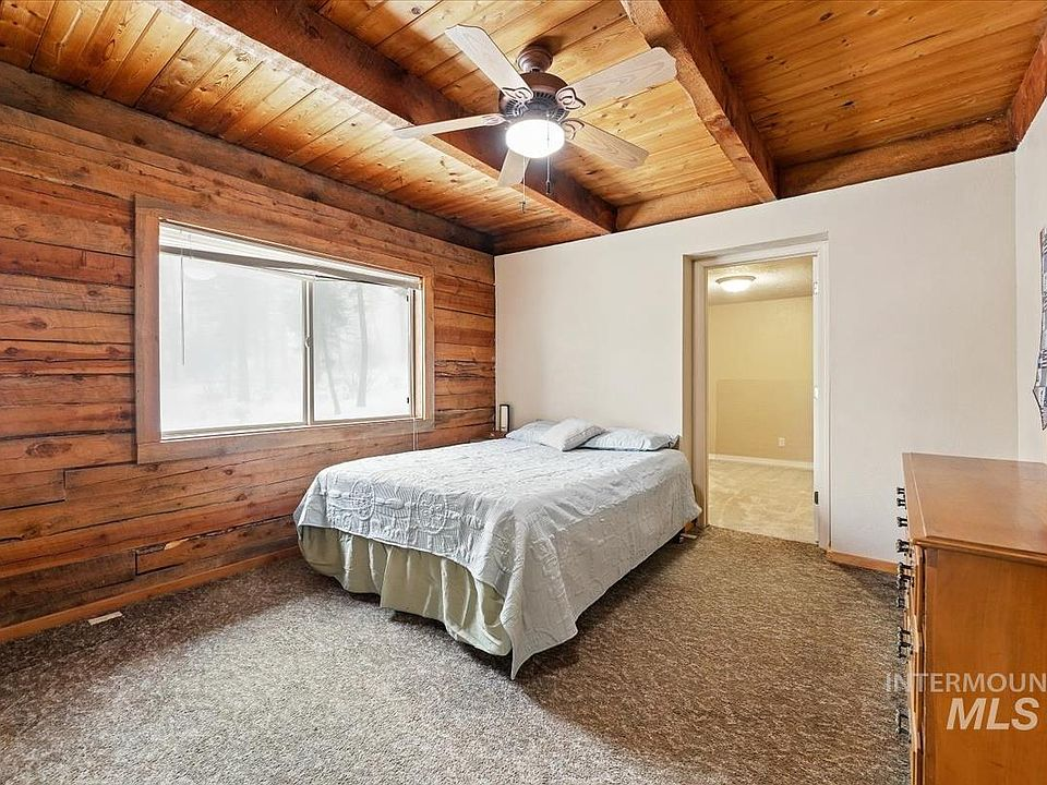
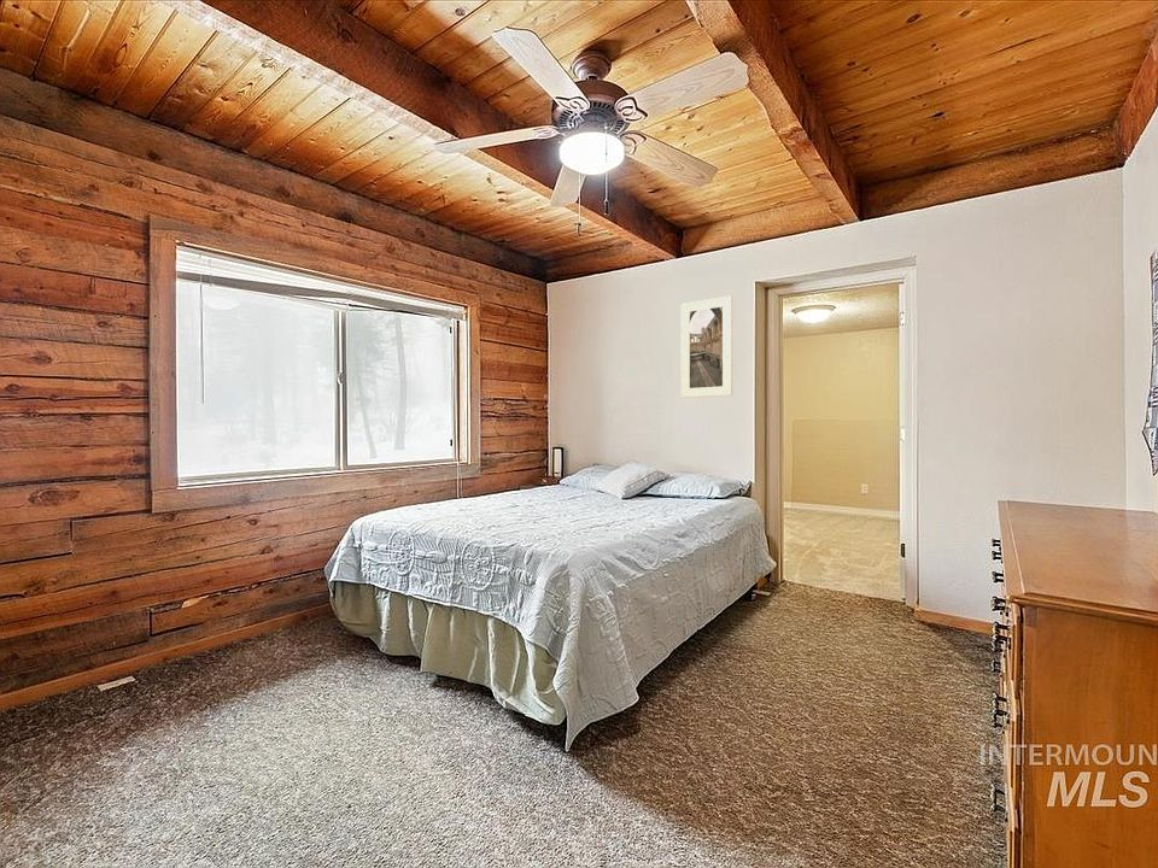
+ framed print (706, 347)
